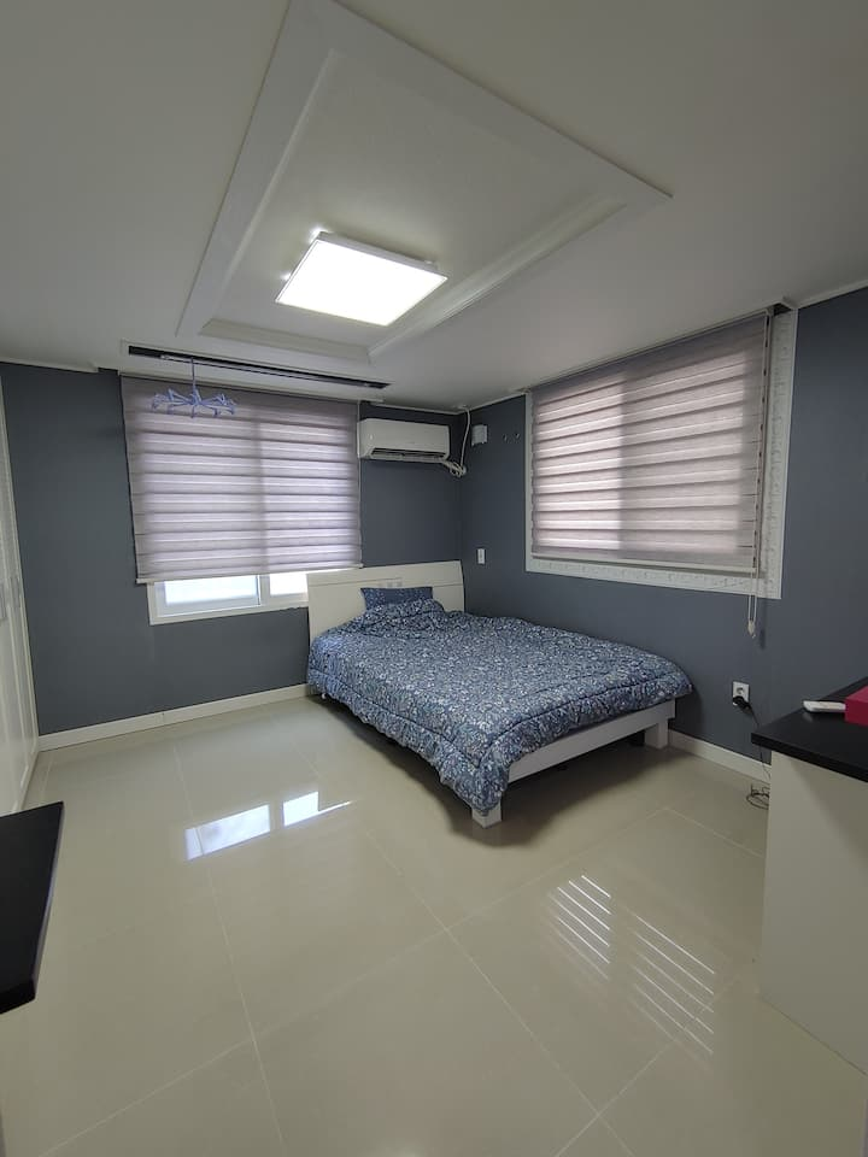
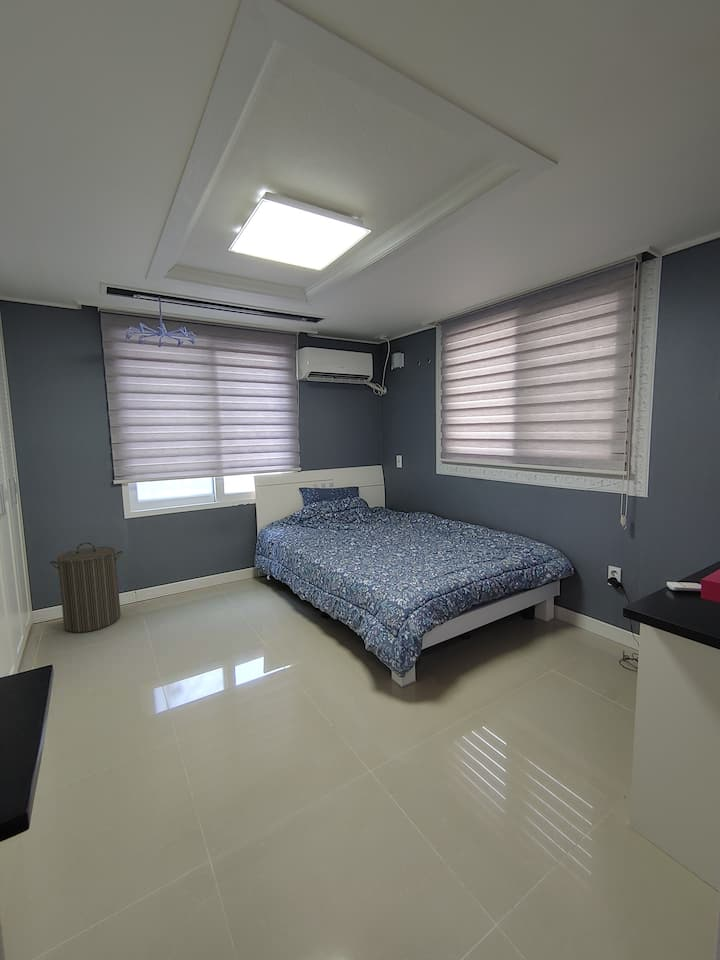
+ laundry hamper (89, 582)
